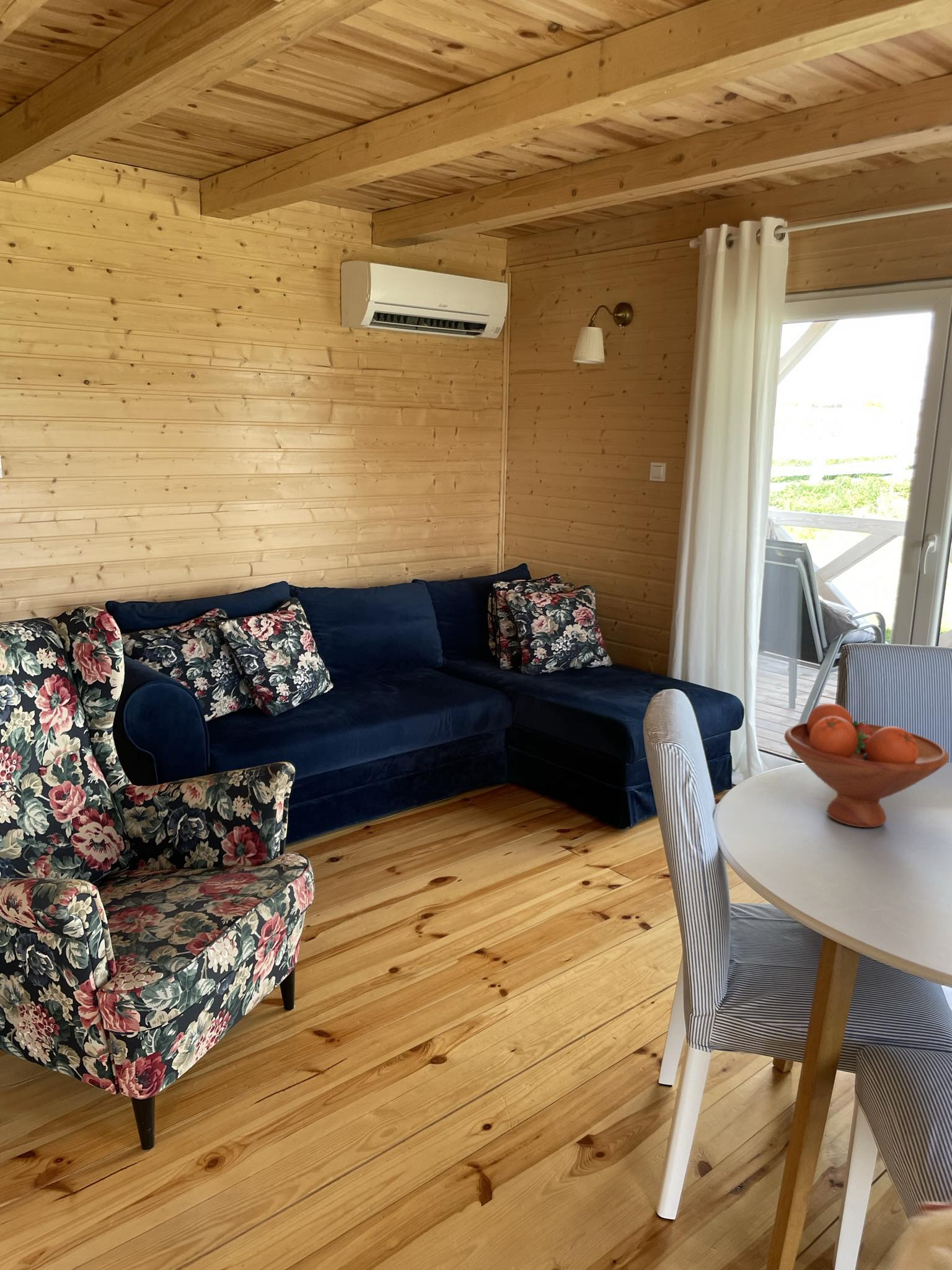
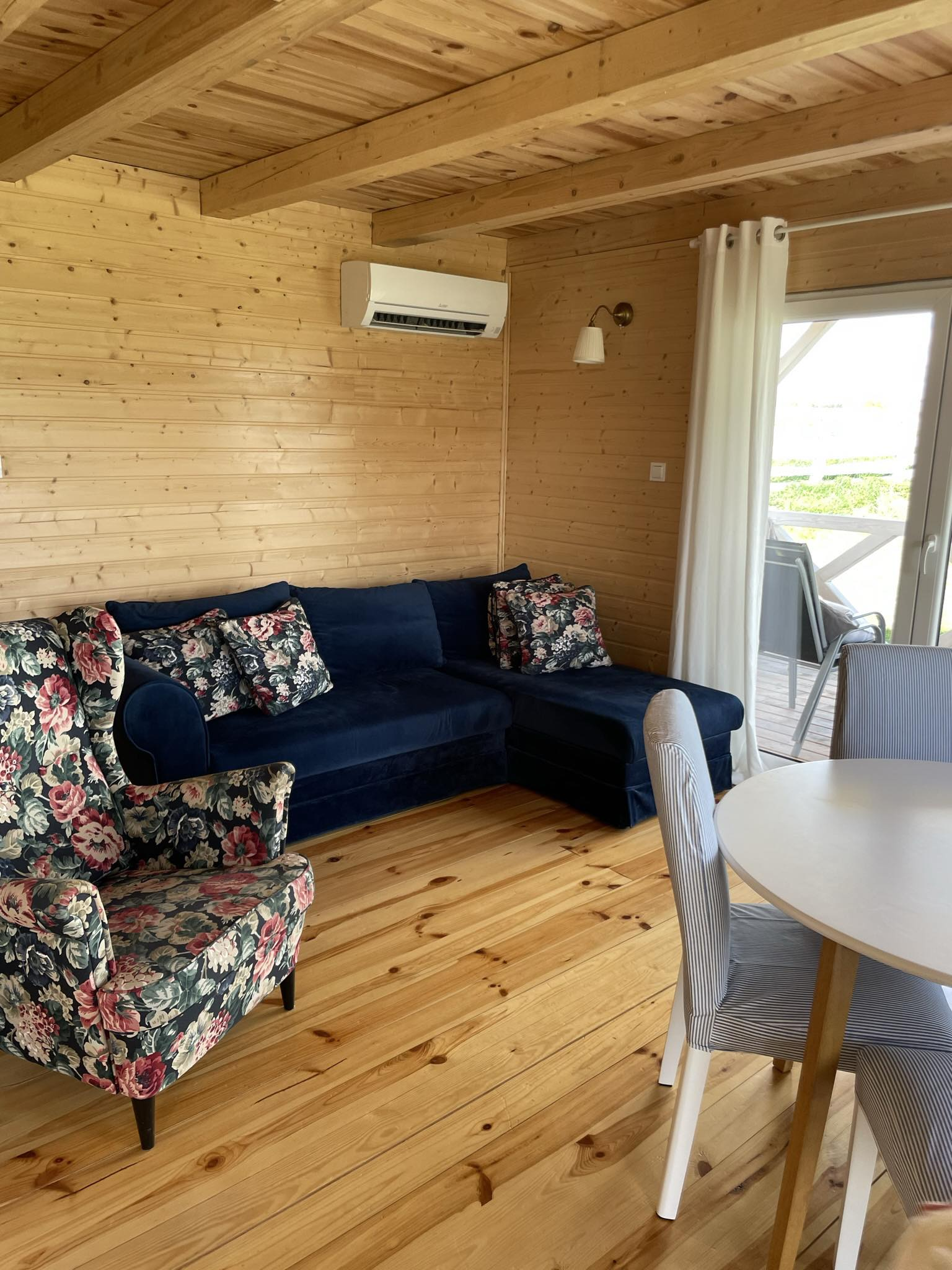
- fruit bowl (862, 765)
